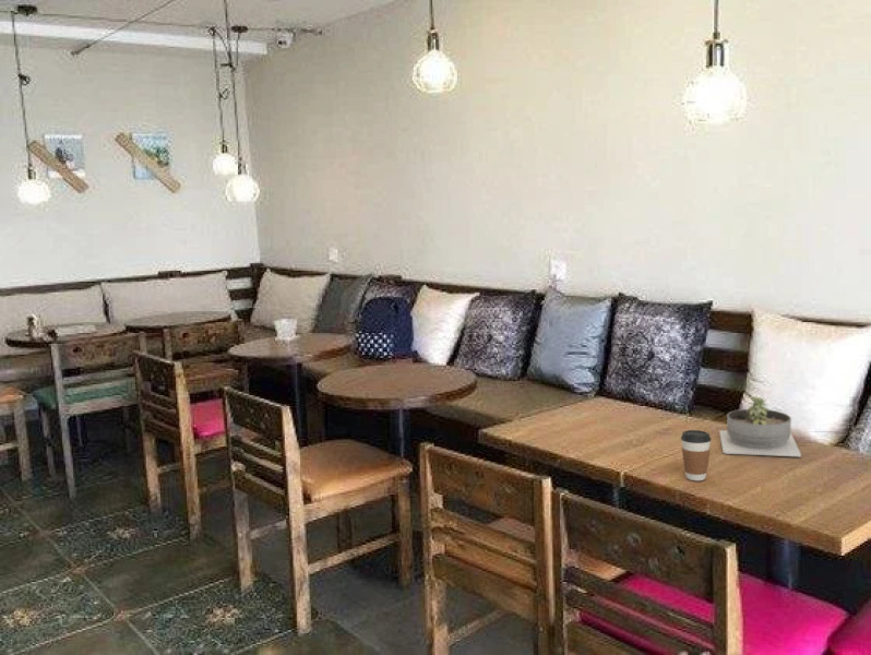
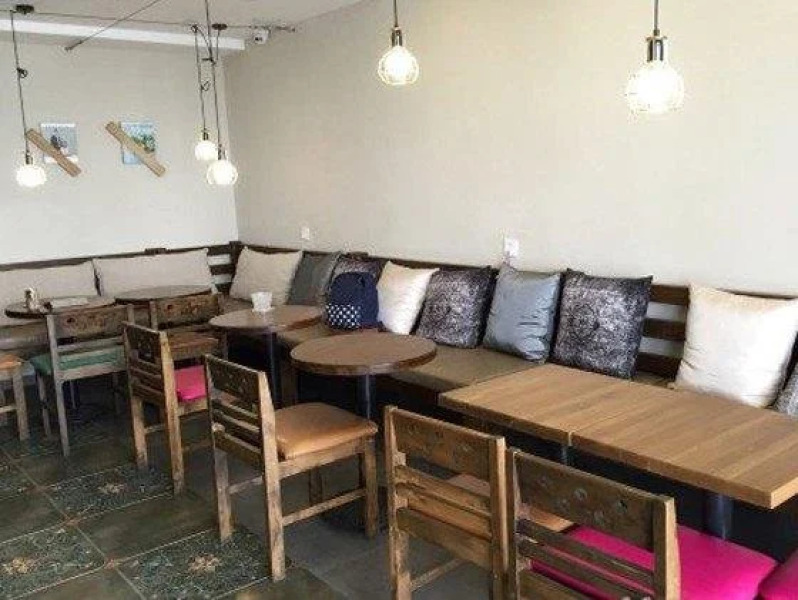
- succulent planter (757, 419)
- coffee cup (695, 455)
